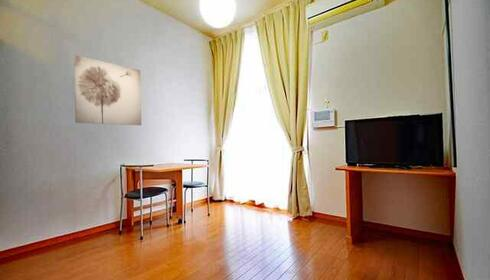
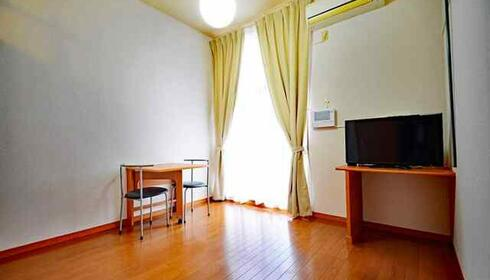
- wall art (111, 93)
